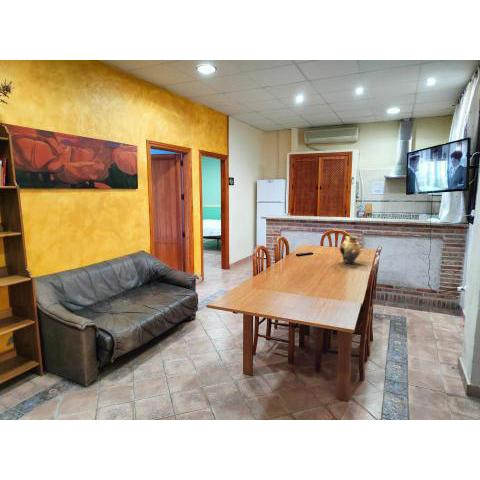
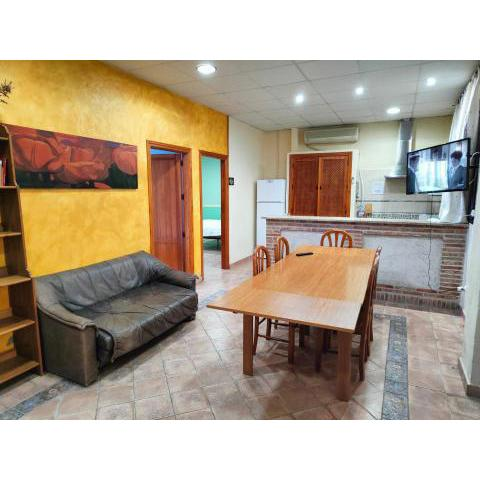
- vase (351, 249)
